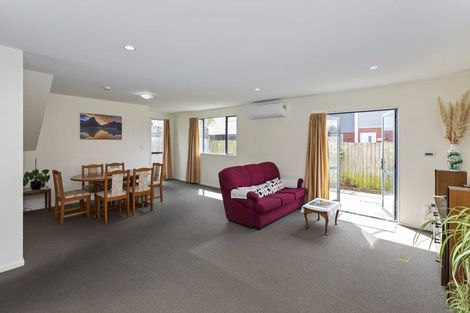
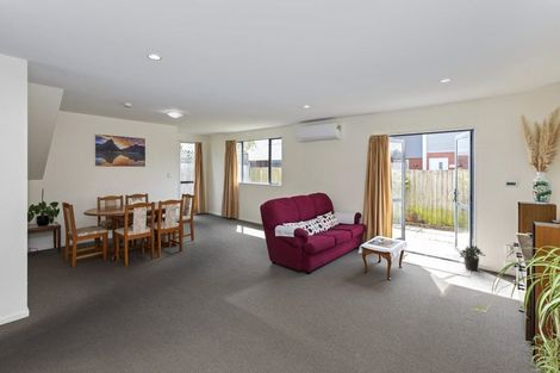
+ potted plant (472, 256)
